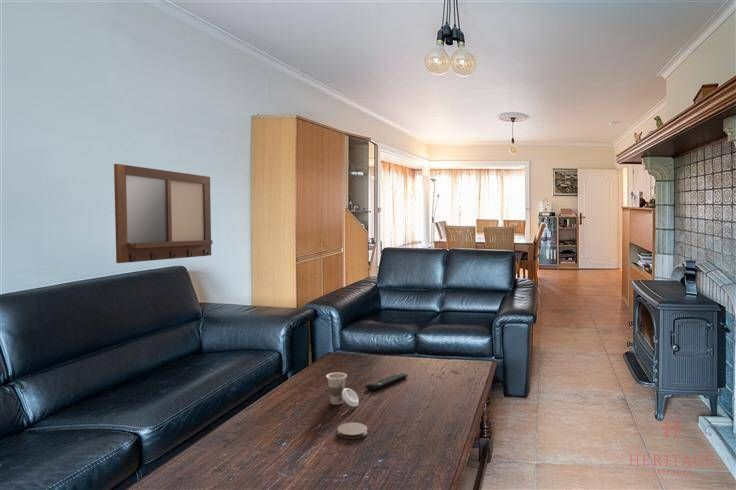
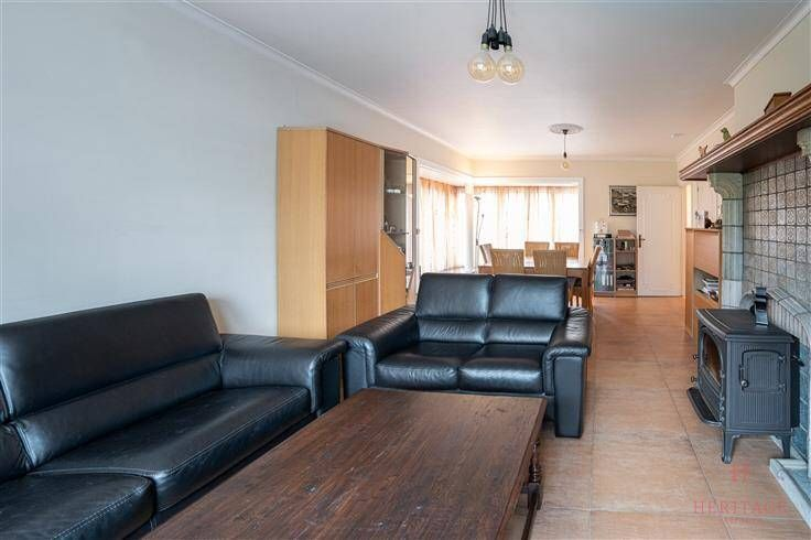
- coaster (352, 430)
- remote control (387, 381)
- cup (342, 390)
- writing board (172, 215)
